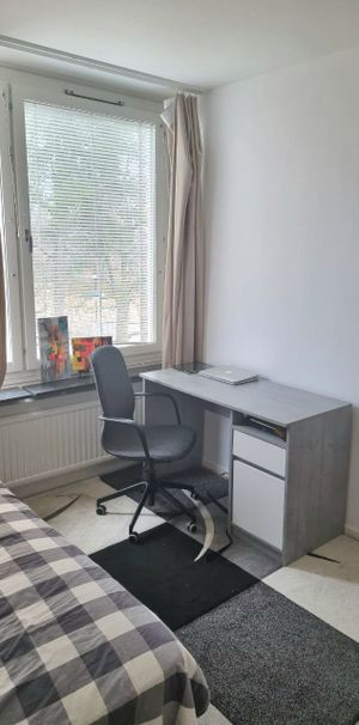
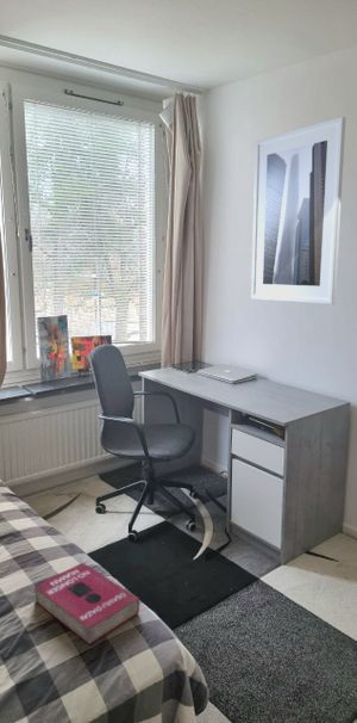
+ book (86, 599)
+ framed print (293, 217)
